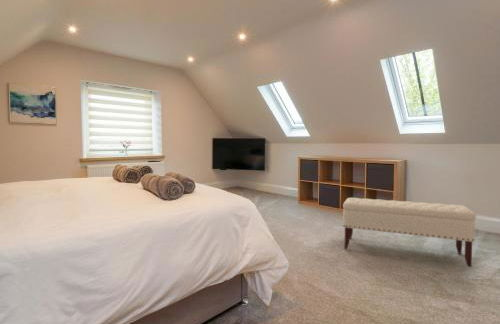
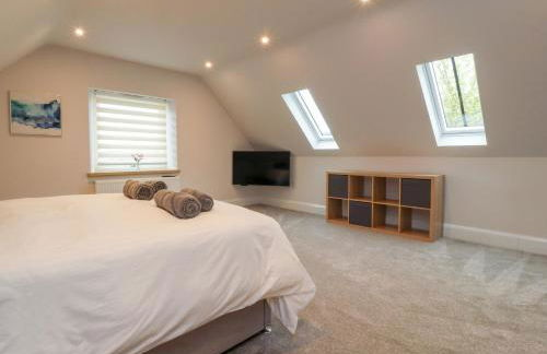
- bench (402, 227)
